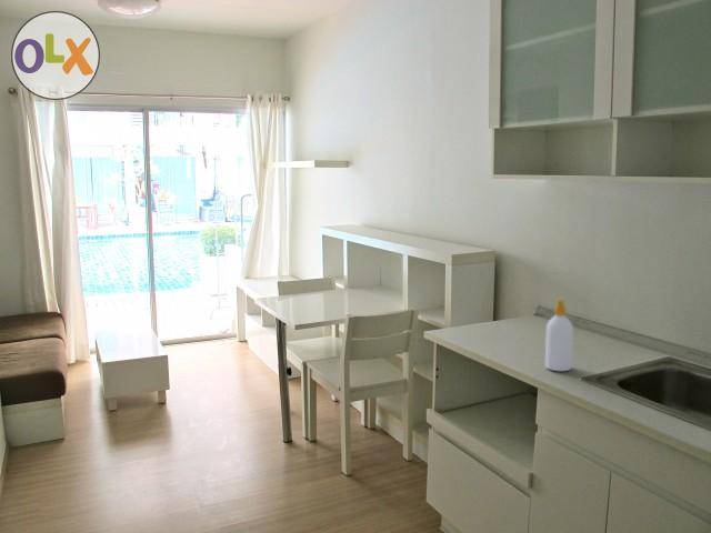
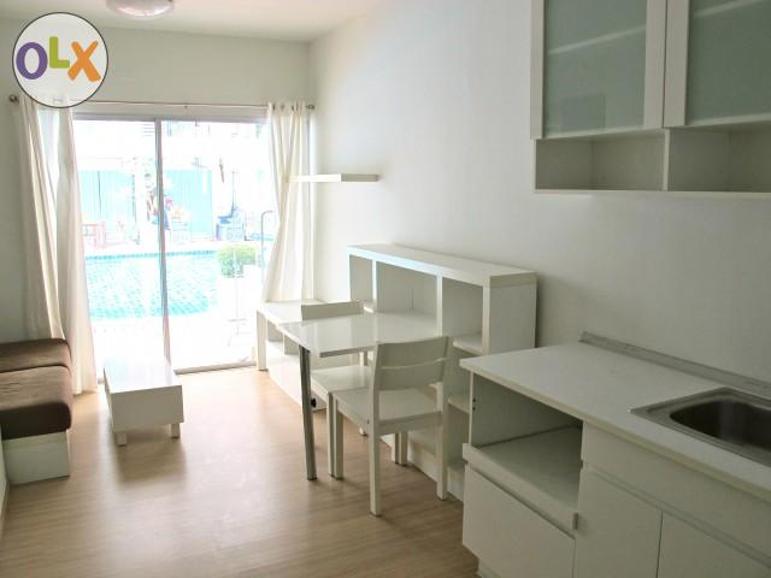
- soap bottle (559, 333)
